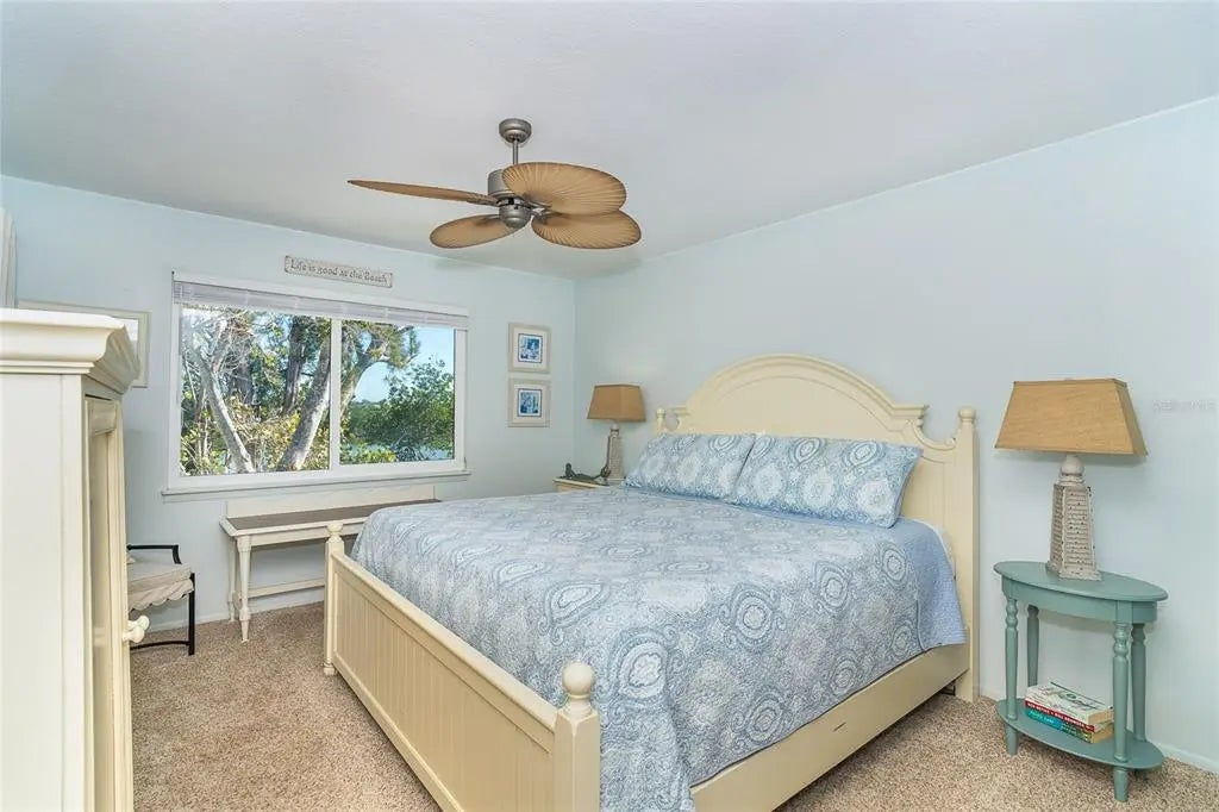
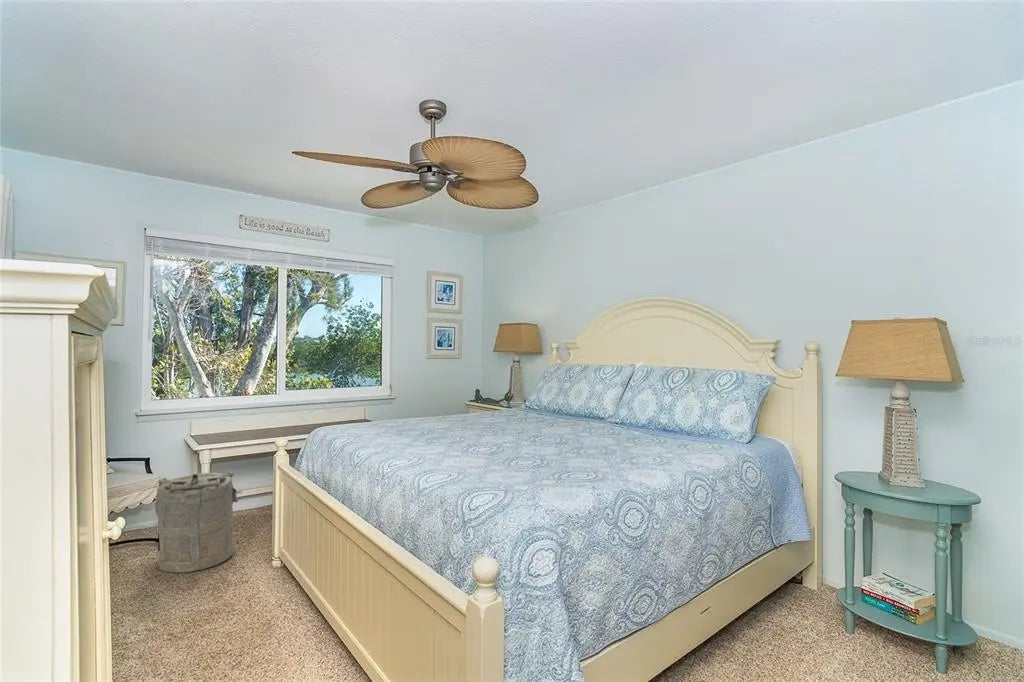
+ laundry hamper (194, 515)
